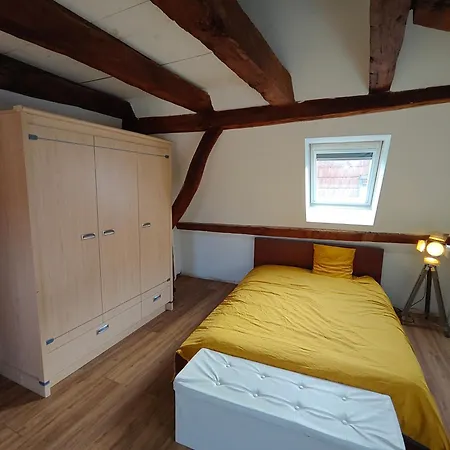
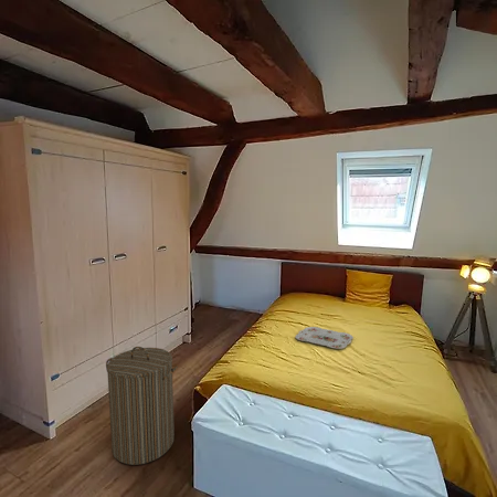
+ laundry hamper (141, 395)
+ serving tray (324, 337)
